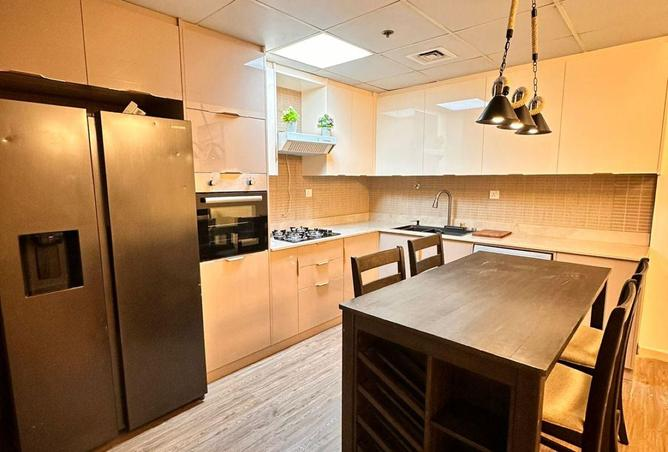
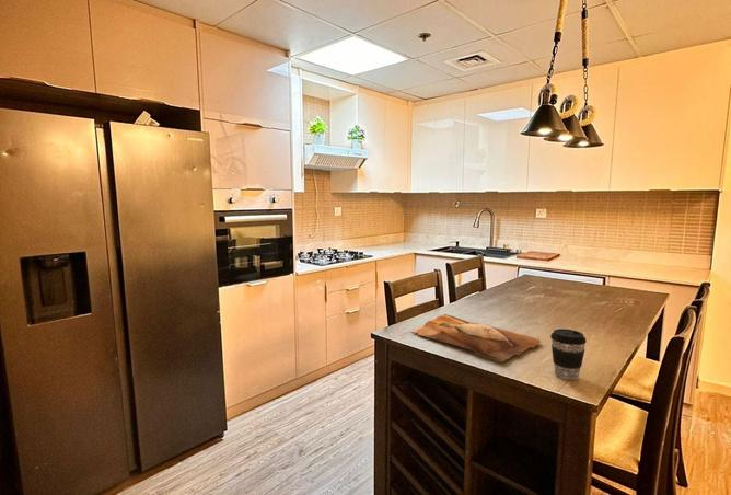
+ coffee cup (567, 354)
+ cutting board (474, 331)
